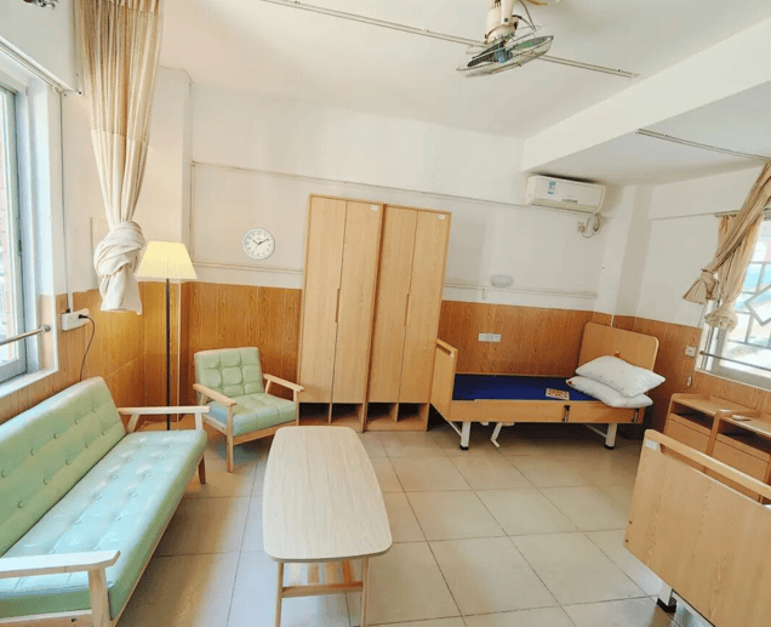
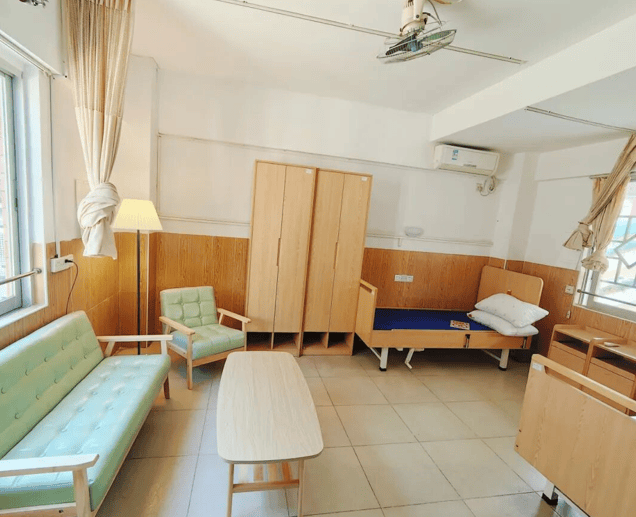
- wall clock (258, 244)
